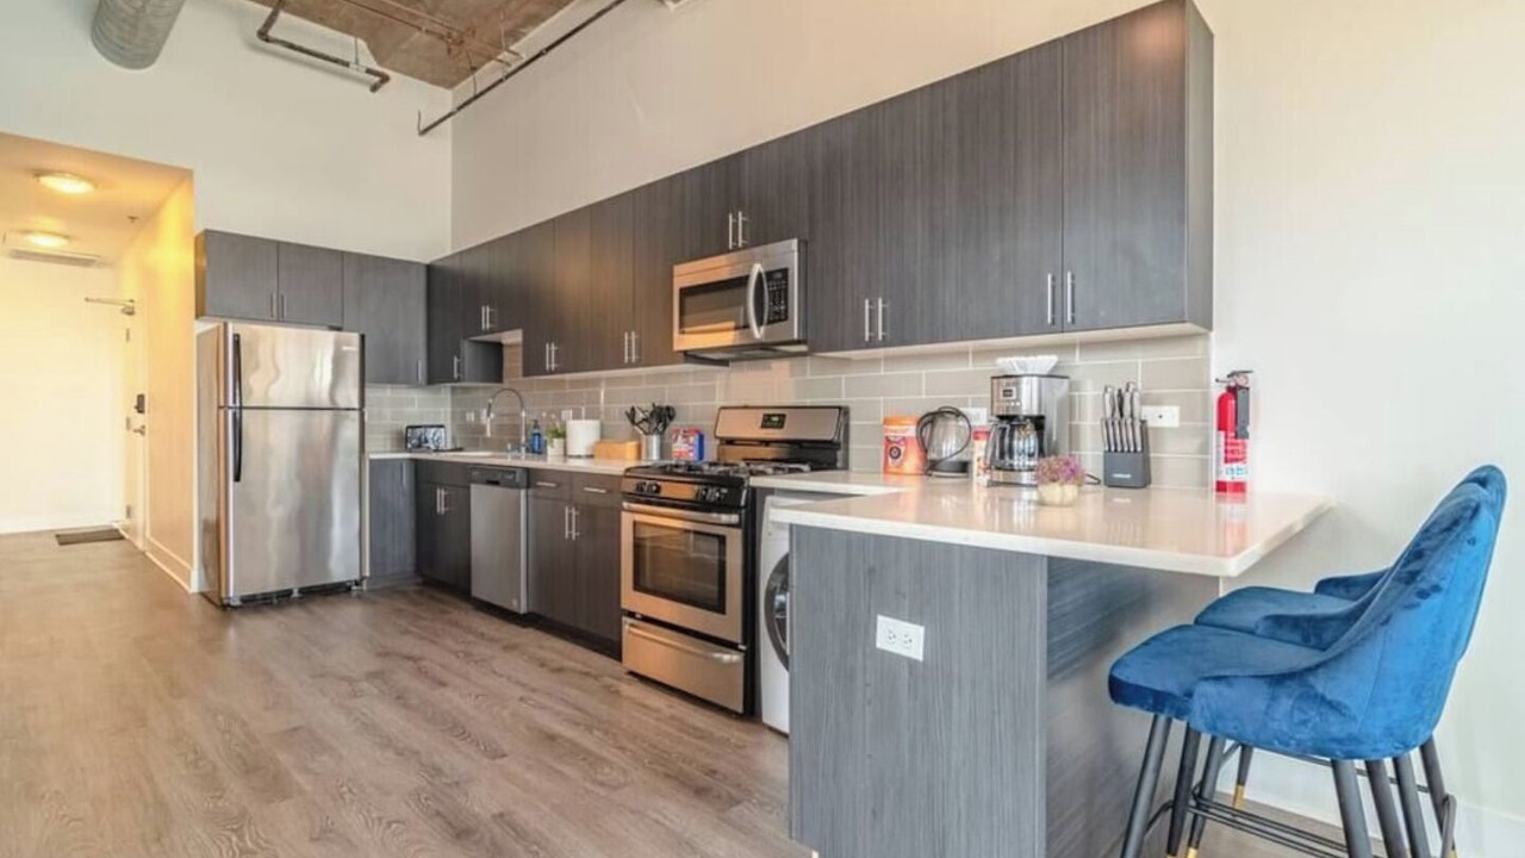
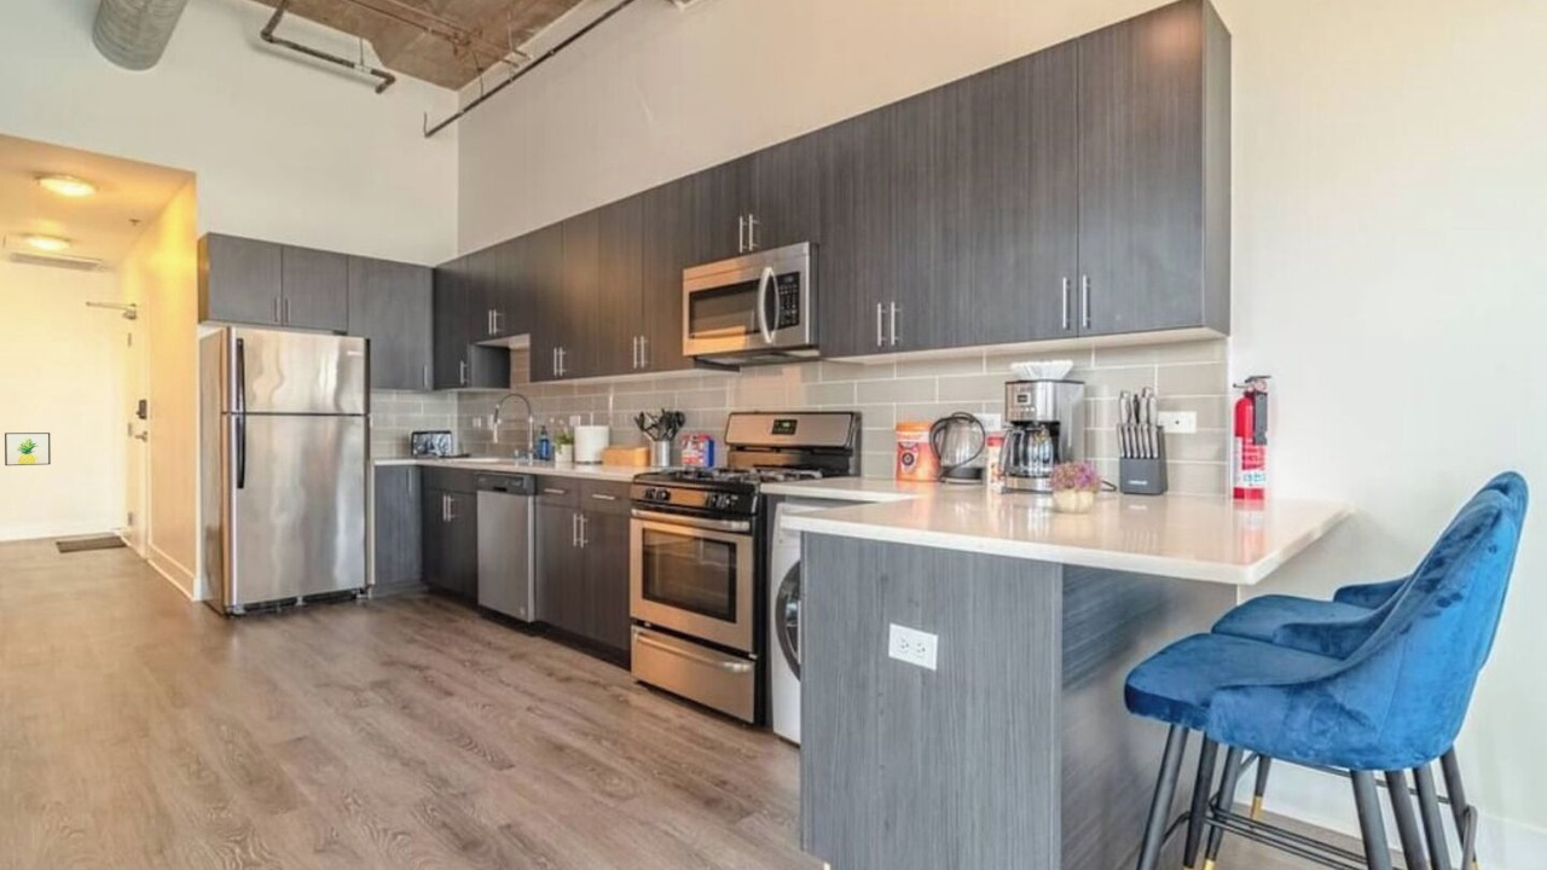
+ wall art (28, 448)
